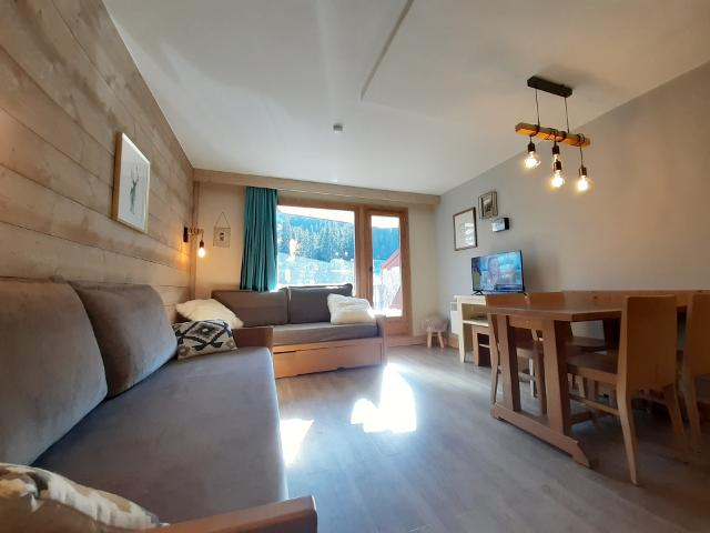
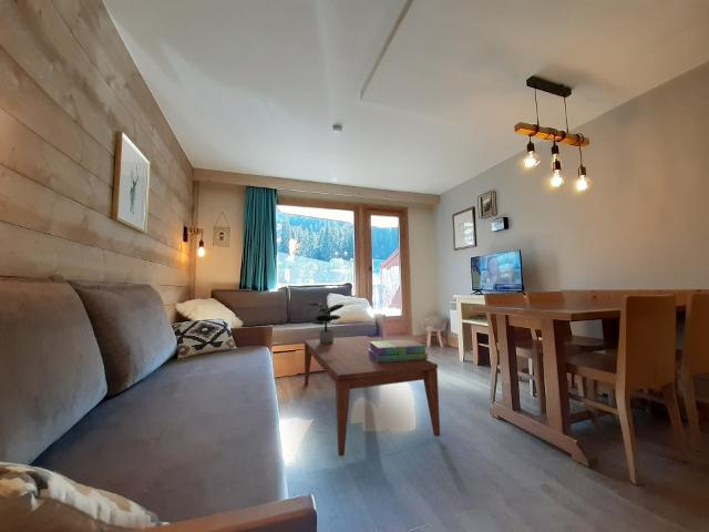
+ stack of books (395, 349)
+ potted plant (325, 321)
+ coffee table (357, 377)
